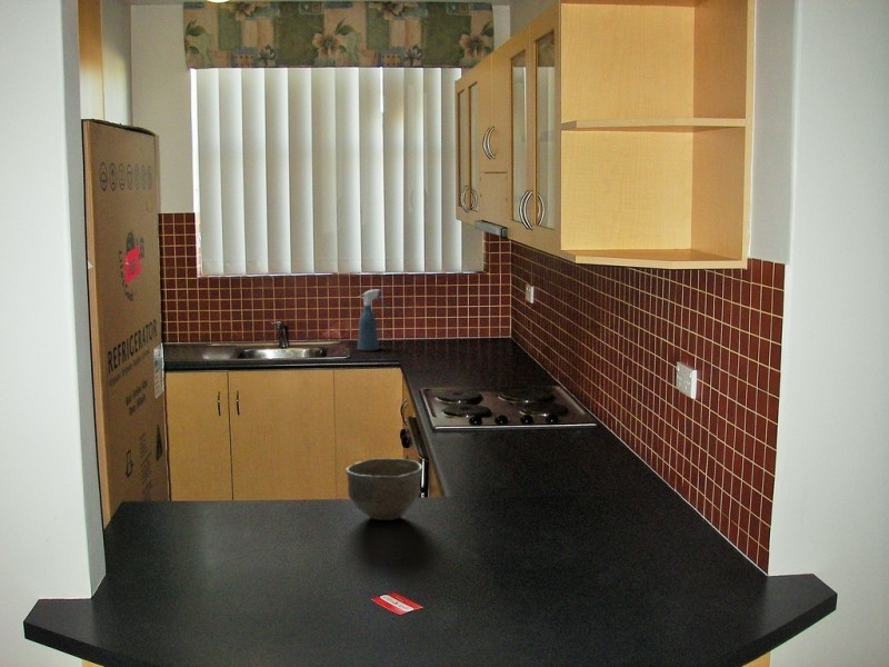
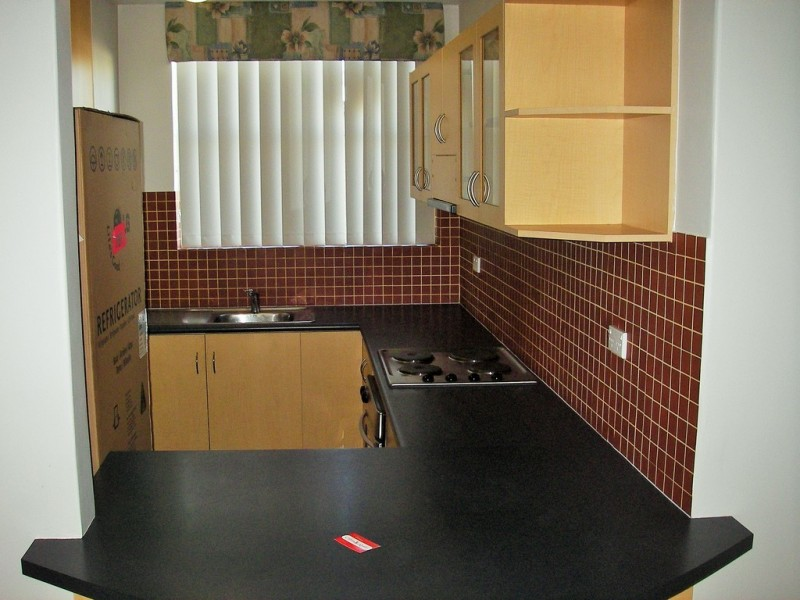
- bowl (384, 491)
- spray bottle (369, 319)
